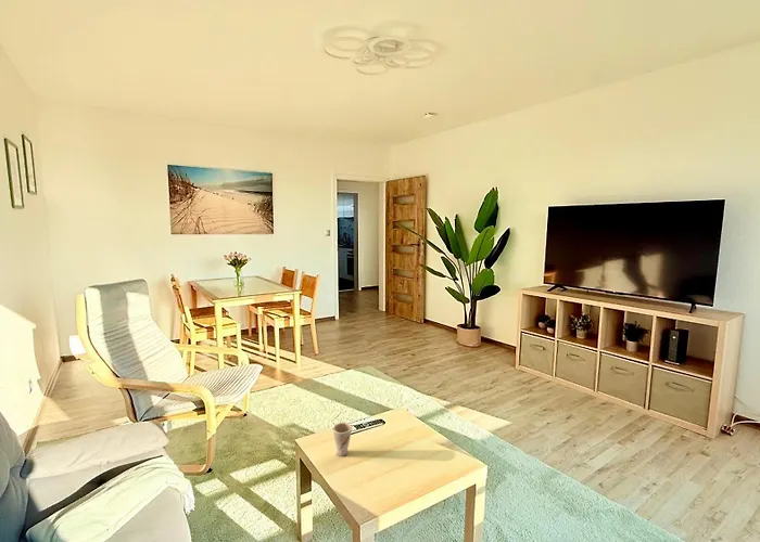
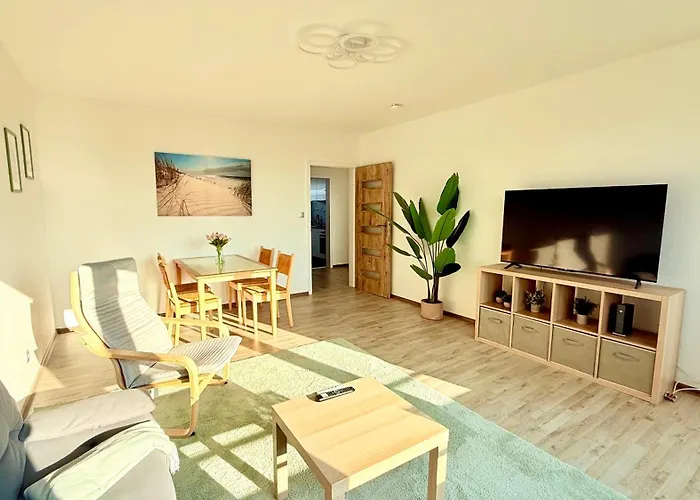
- cup (342, 440)
